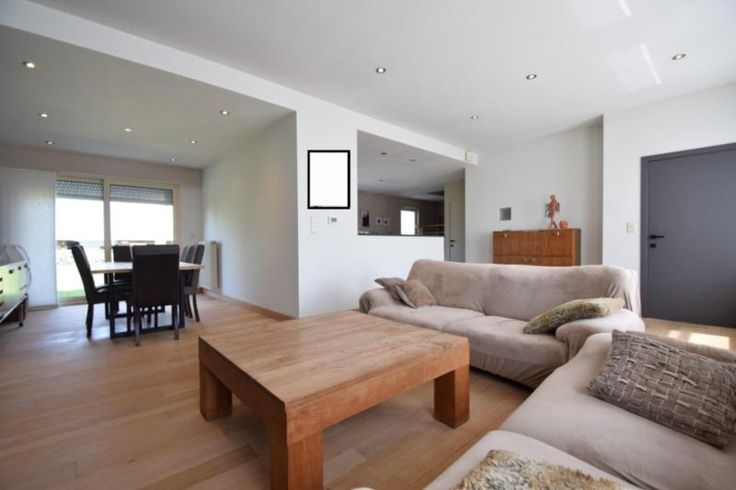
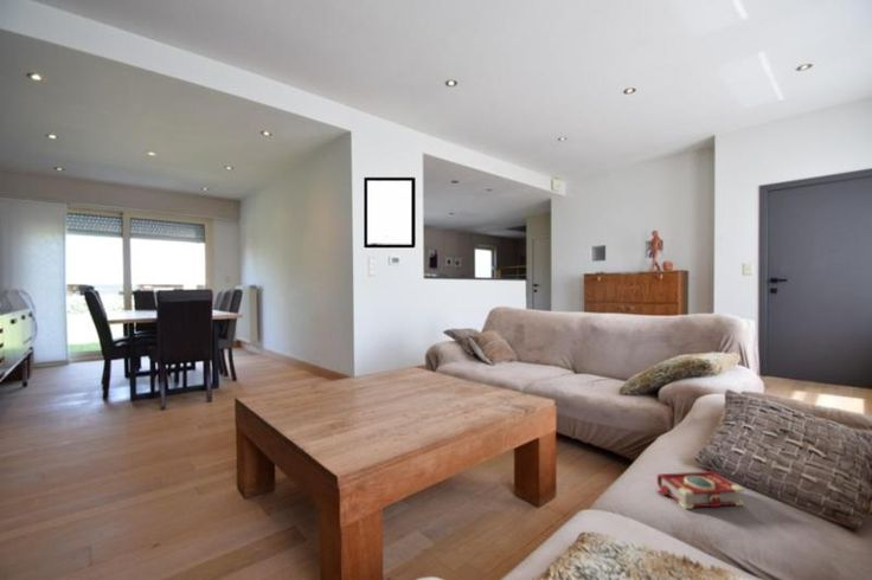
+ book (695, 486)
